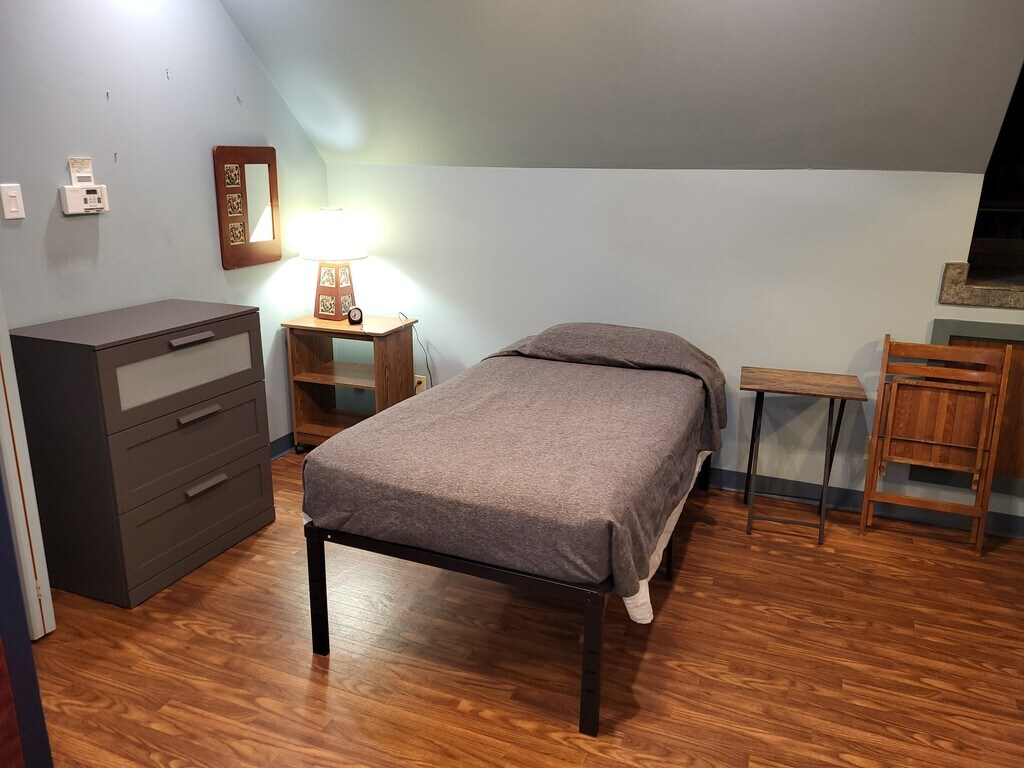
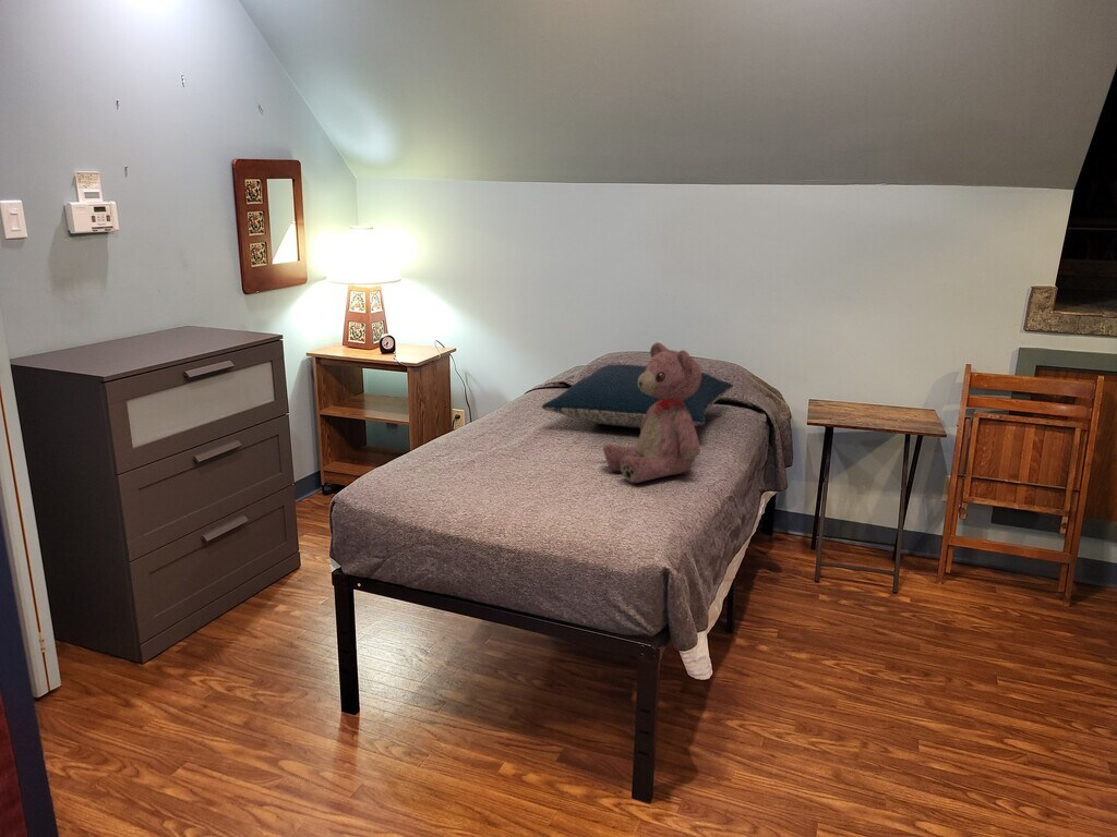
+ teddy bear (654, 411)
+ pillow (642, 396)
